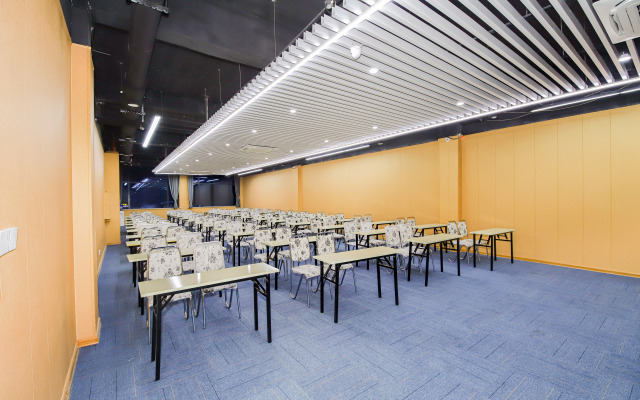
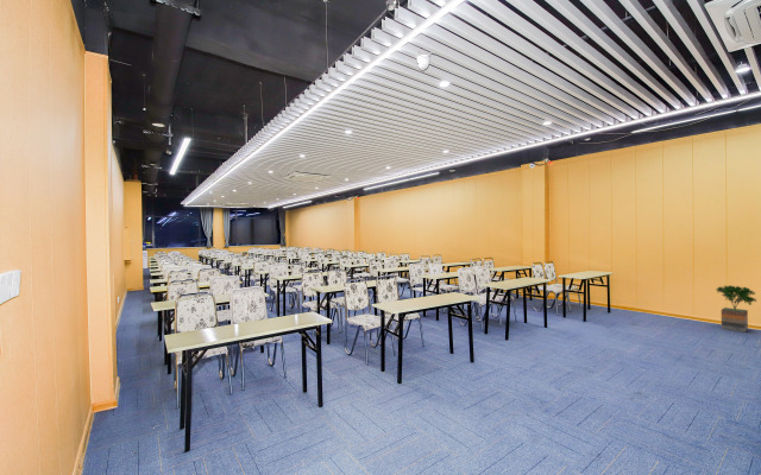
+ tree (735, 308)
